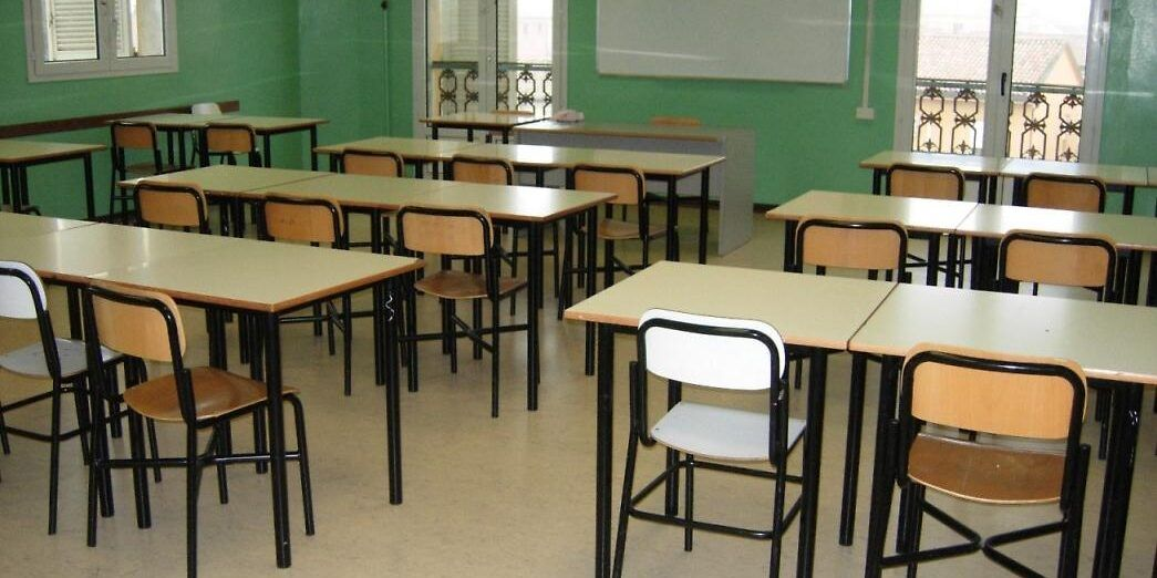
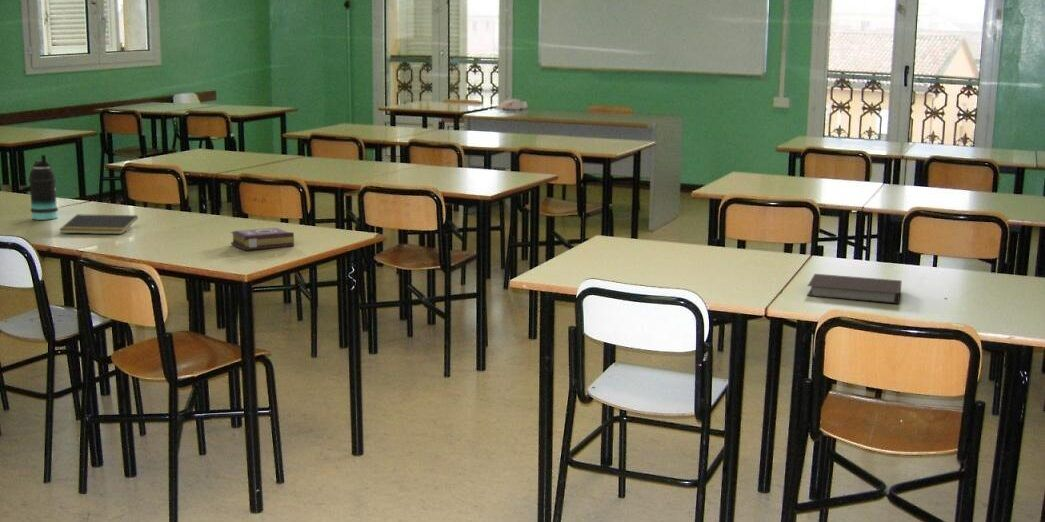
+ notepad (99, 224)
+ book (262, 238)
+ bottle (41, 186)
+ notebook (855, 287)
